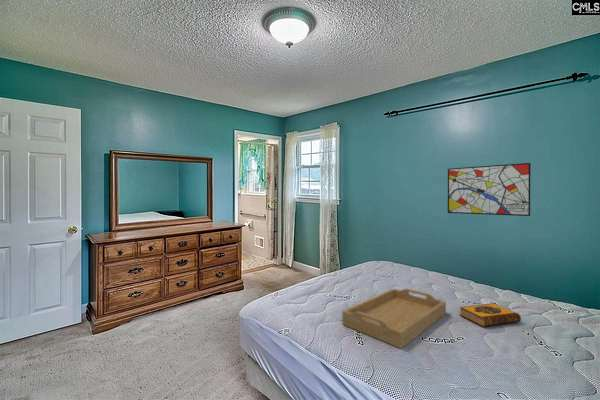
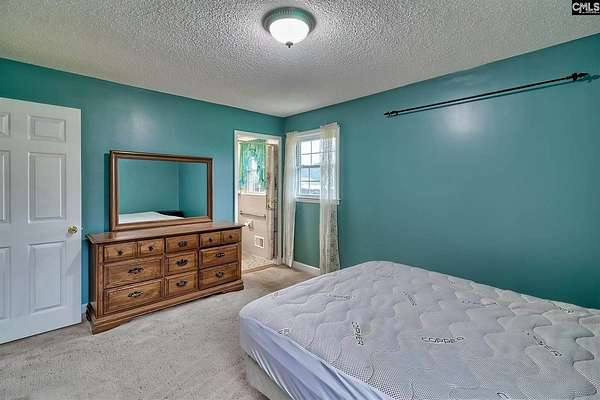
- wall art (485, 190)
- hardback book (489, 314)
- serving tray (396, 310)
